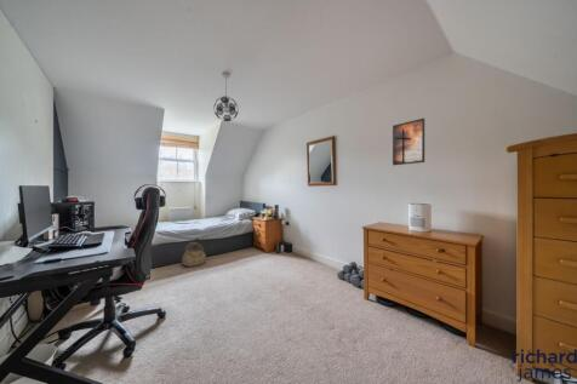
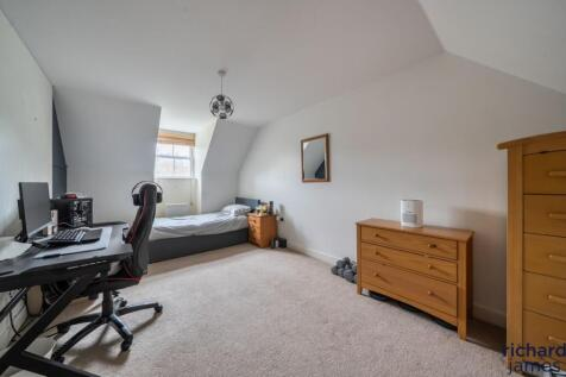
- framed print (407, 143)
- basket (194, 253)
